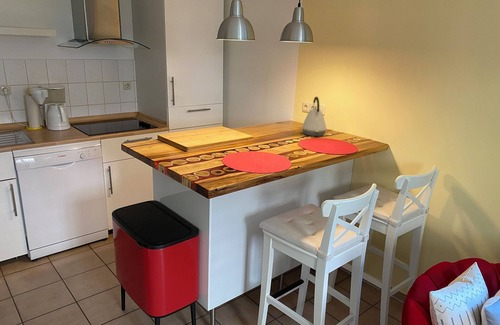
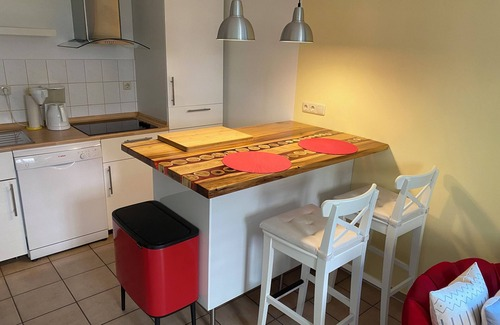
- kettle (314, 115)
